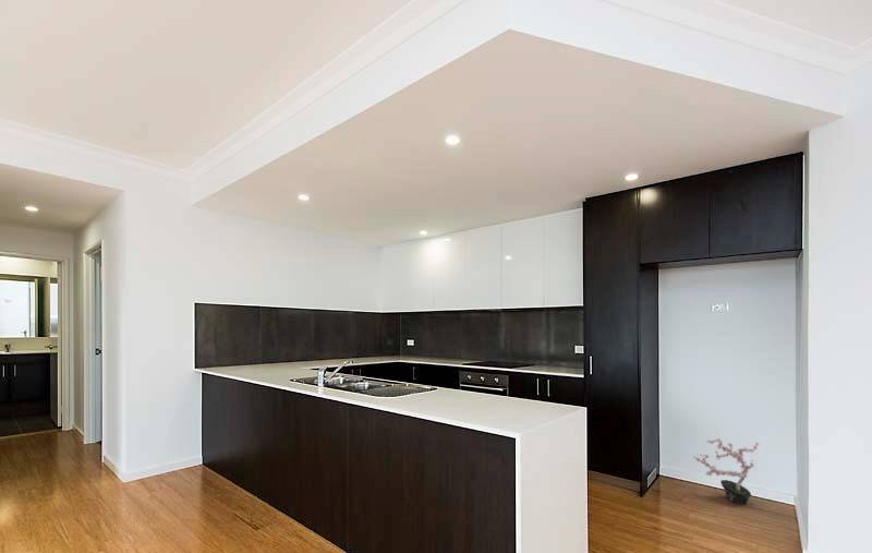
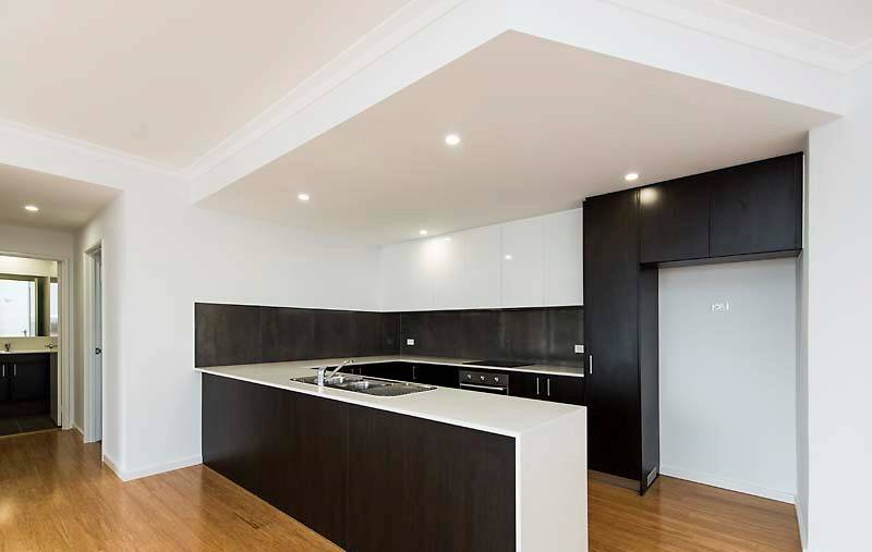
- potted plant (723, 470)
